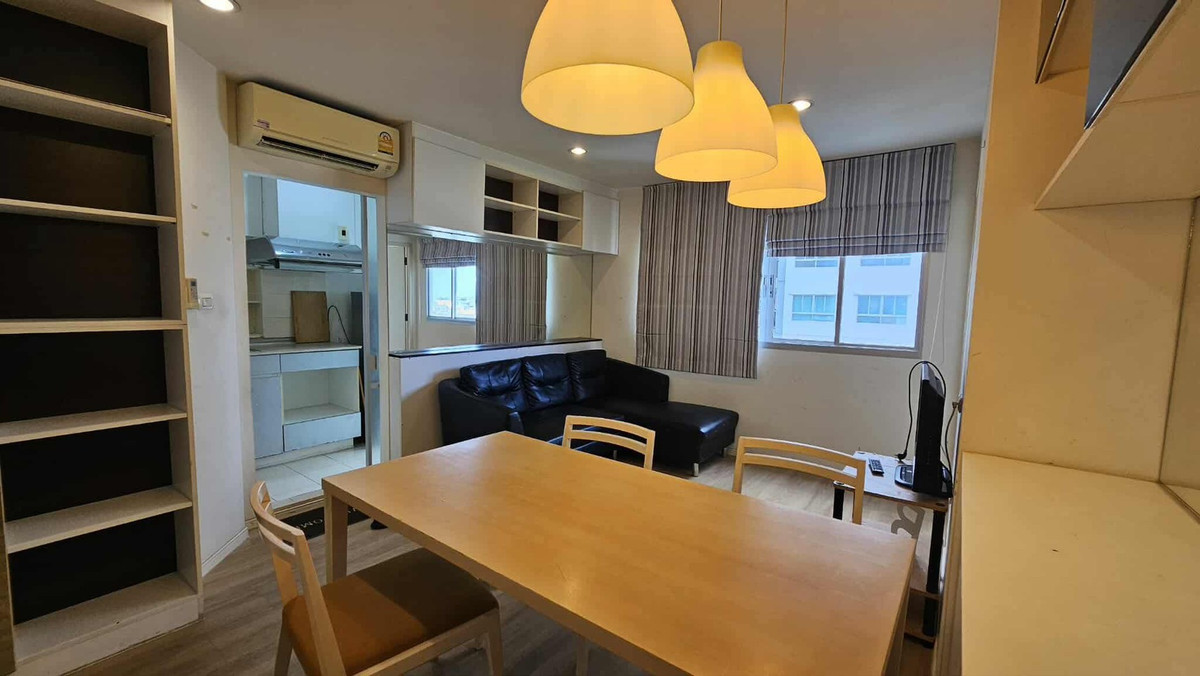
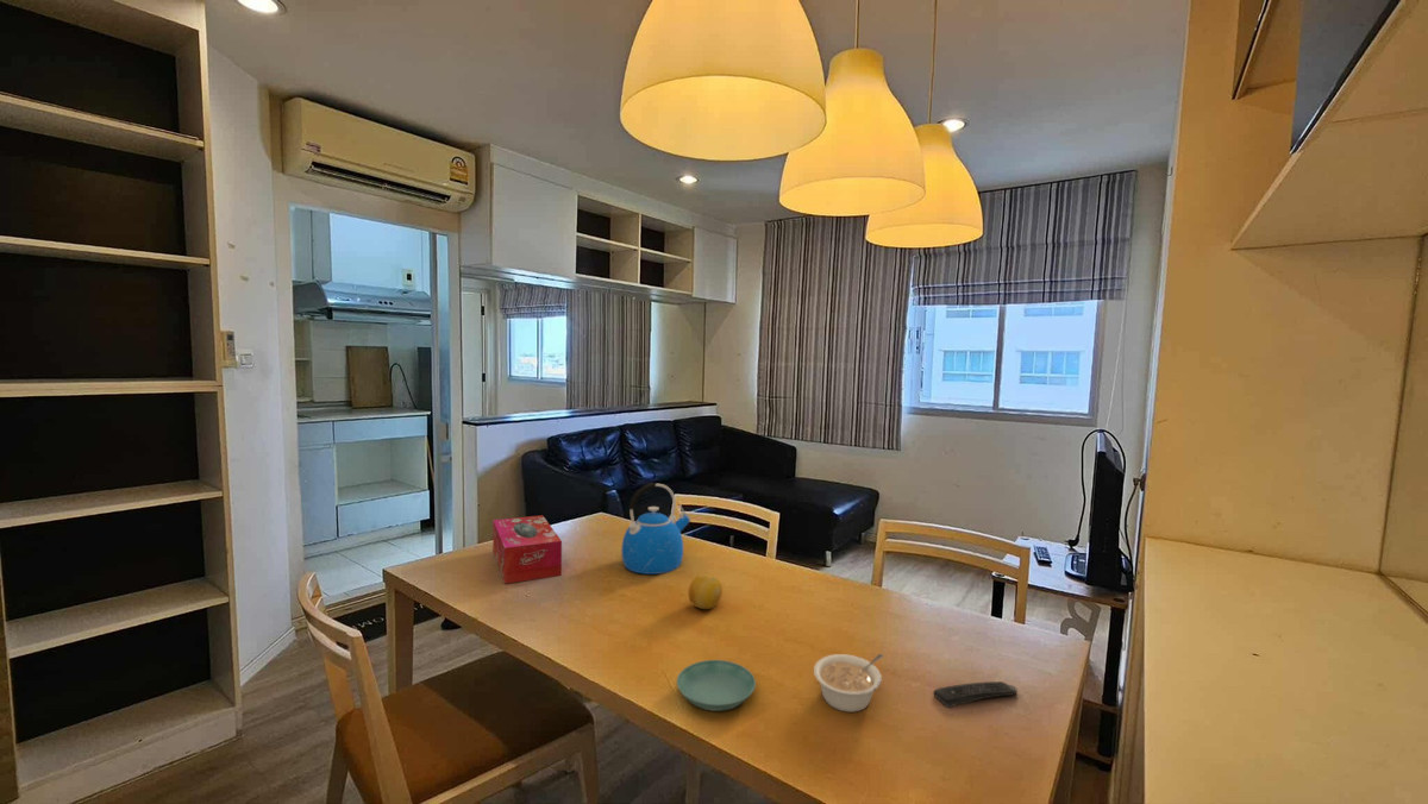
+ kettle (659, 522)
+ saucer (715, 686)
+ legume (847, 680)
+ fruit (704, 591)
+ tissue box (525, 546)
+ remote control (977, 692)
